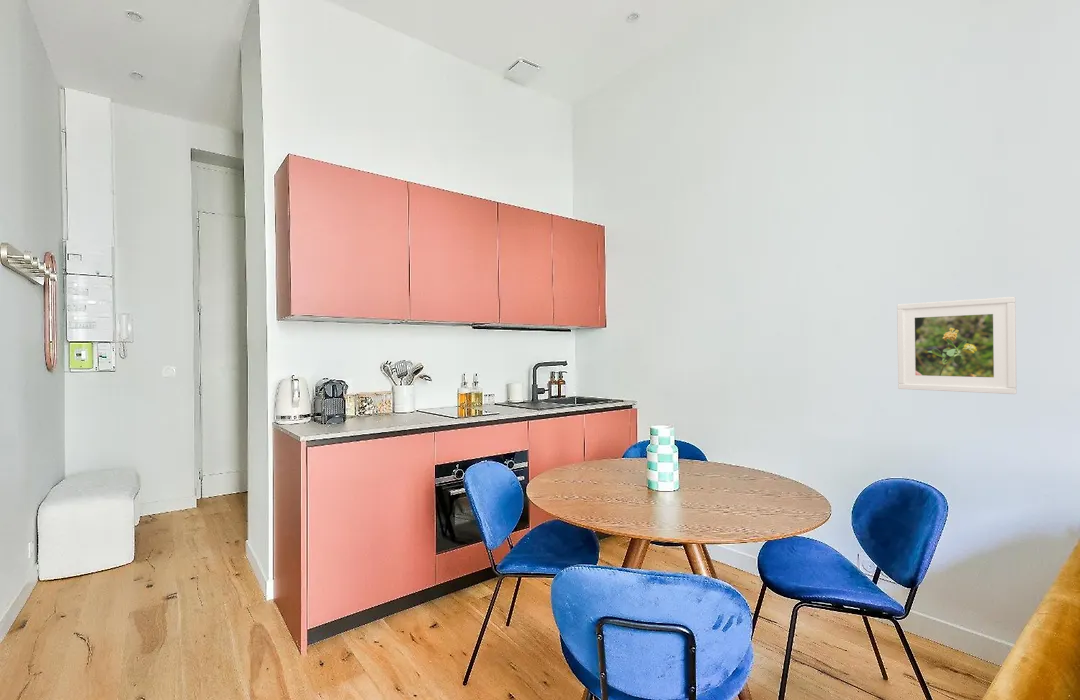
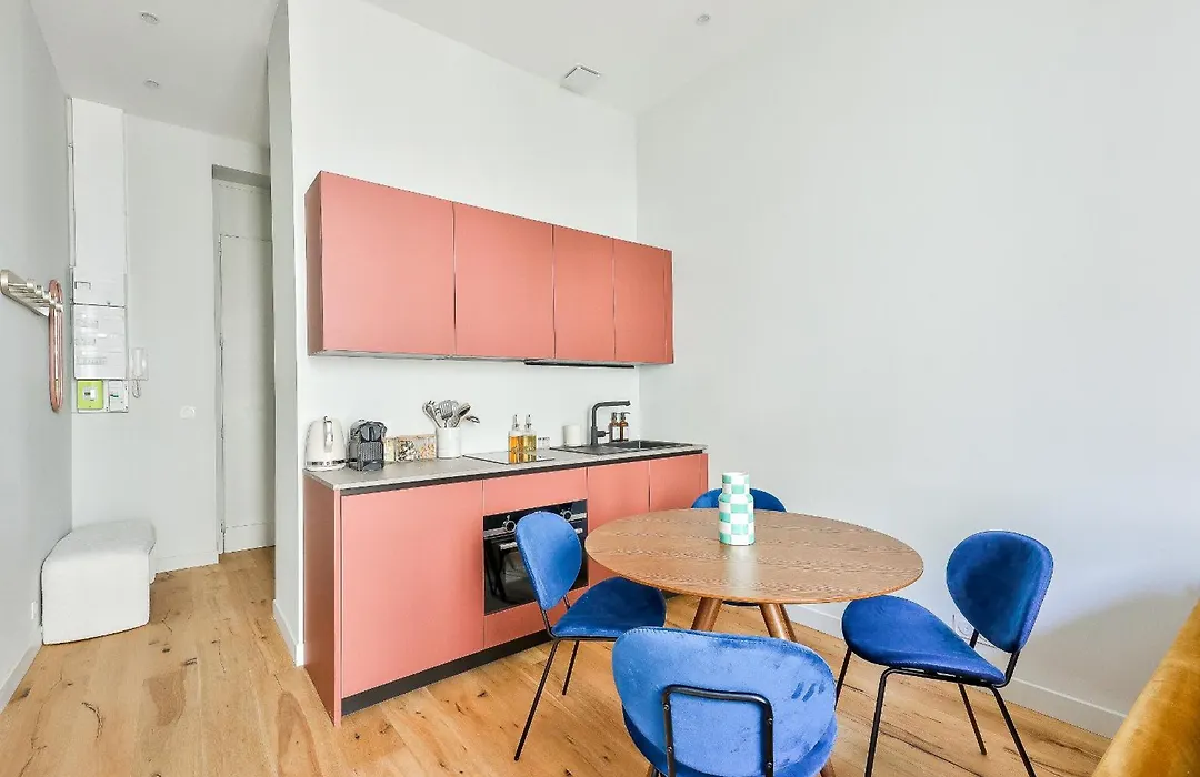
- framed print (952, 346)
